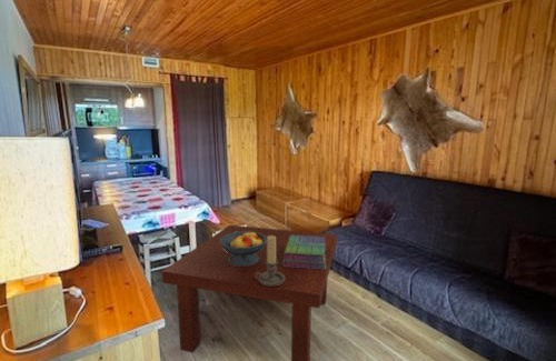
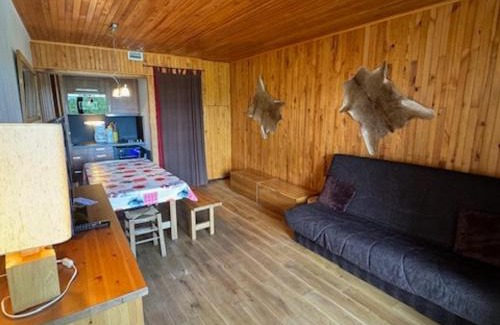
- candle holder (269, 258)
- coffee table (262, 285)
- stack of books (305, 250)
- fruit bowl (244, 245)
